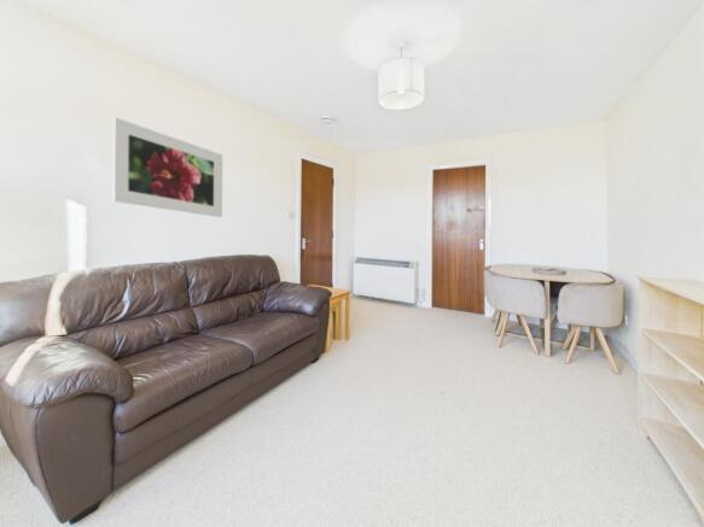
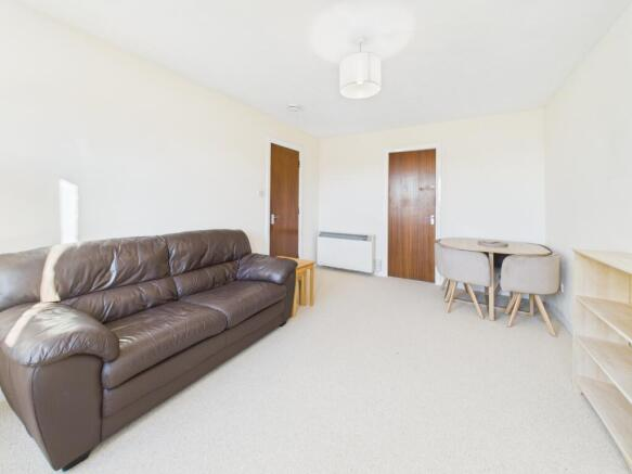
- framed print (175, 174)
